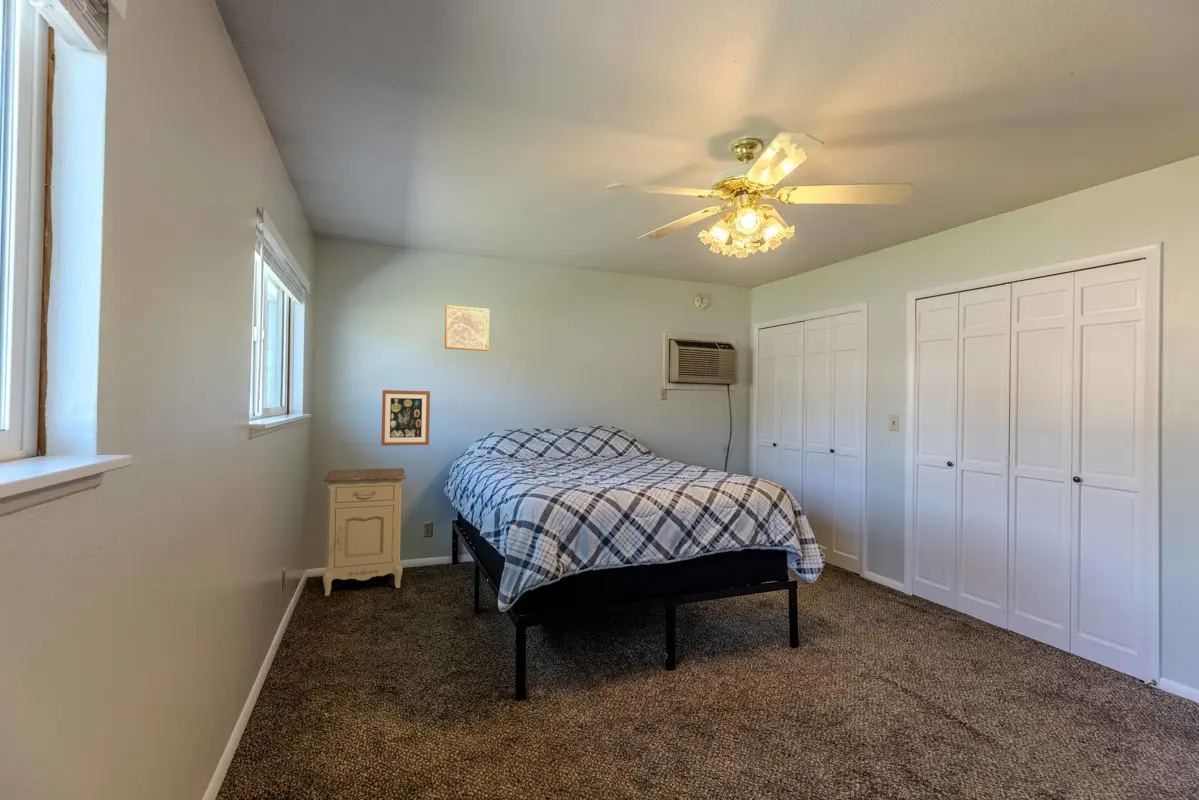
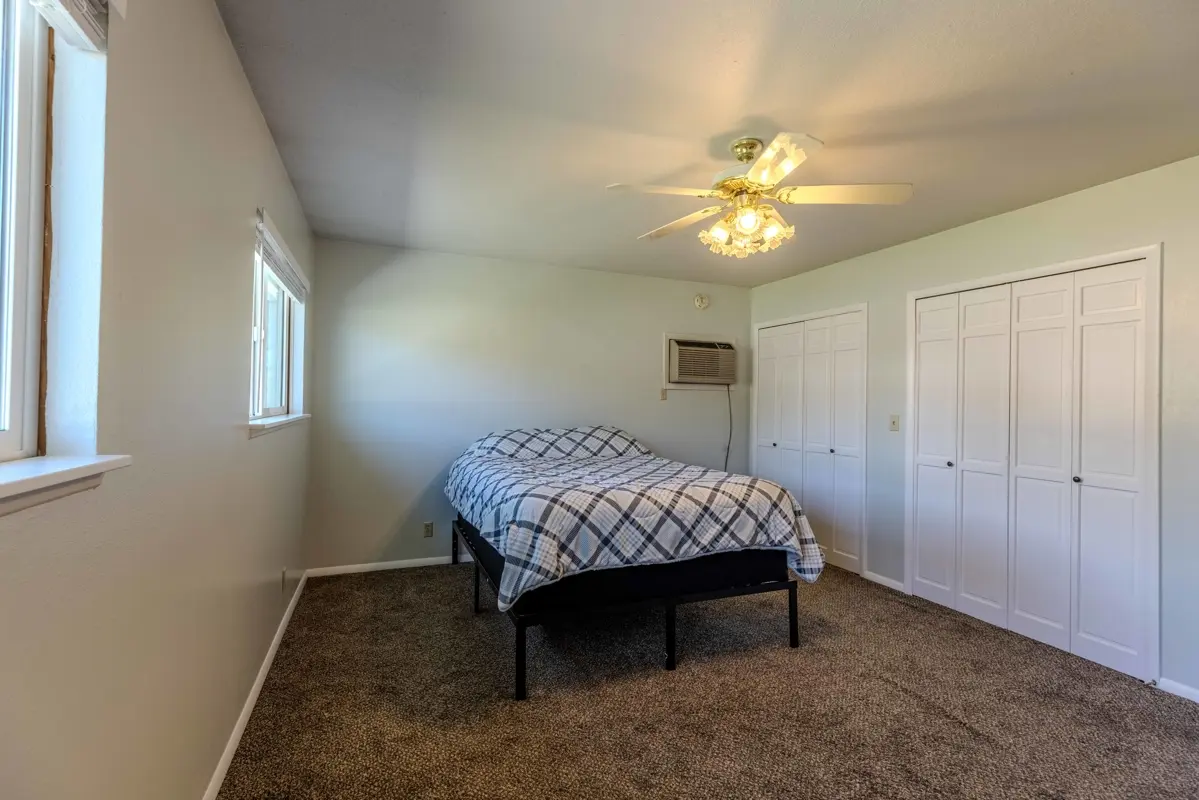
- nightstand (365, 528)
- wall art (406, 417)
- wall art (467, 328)
